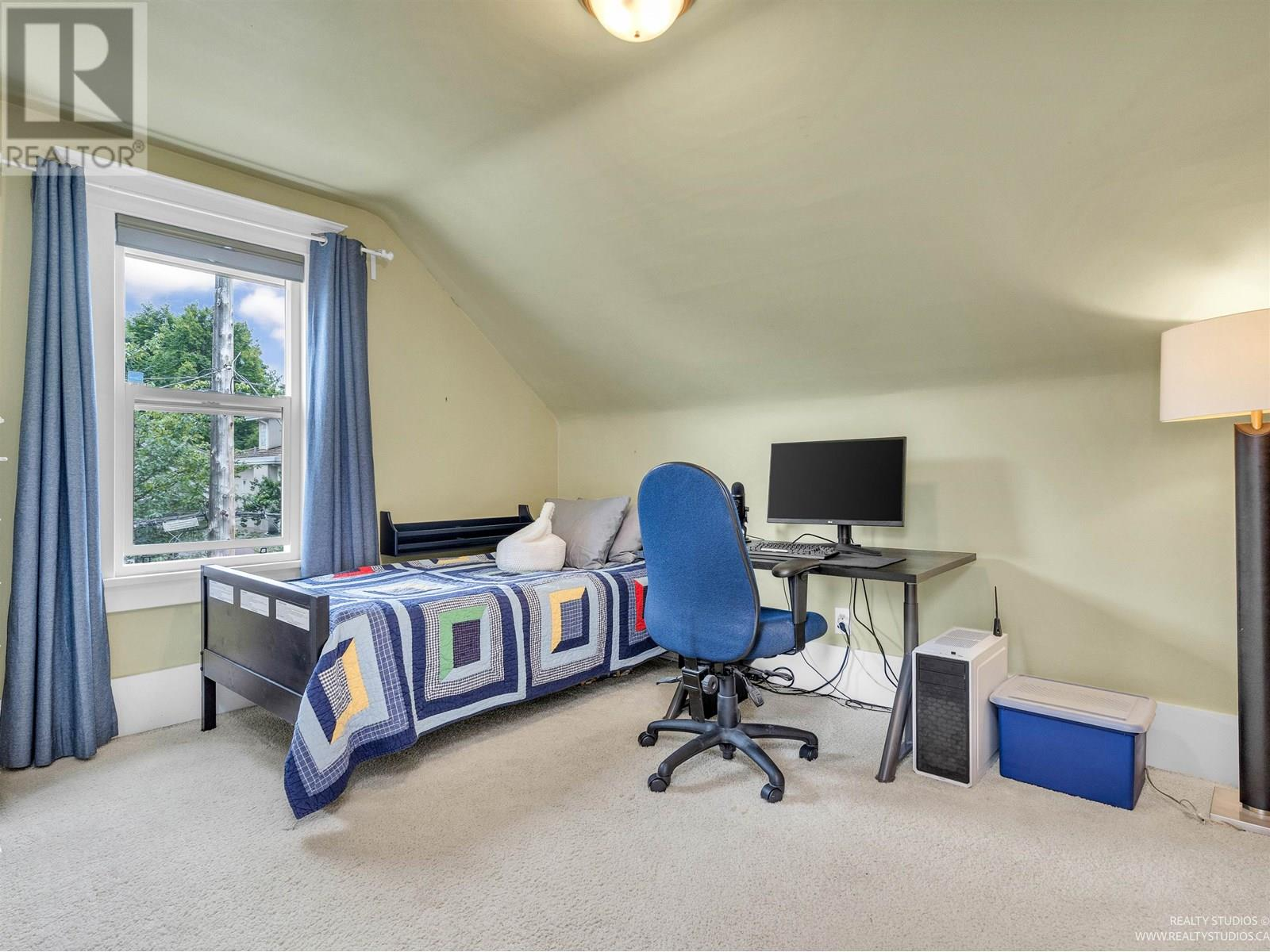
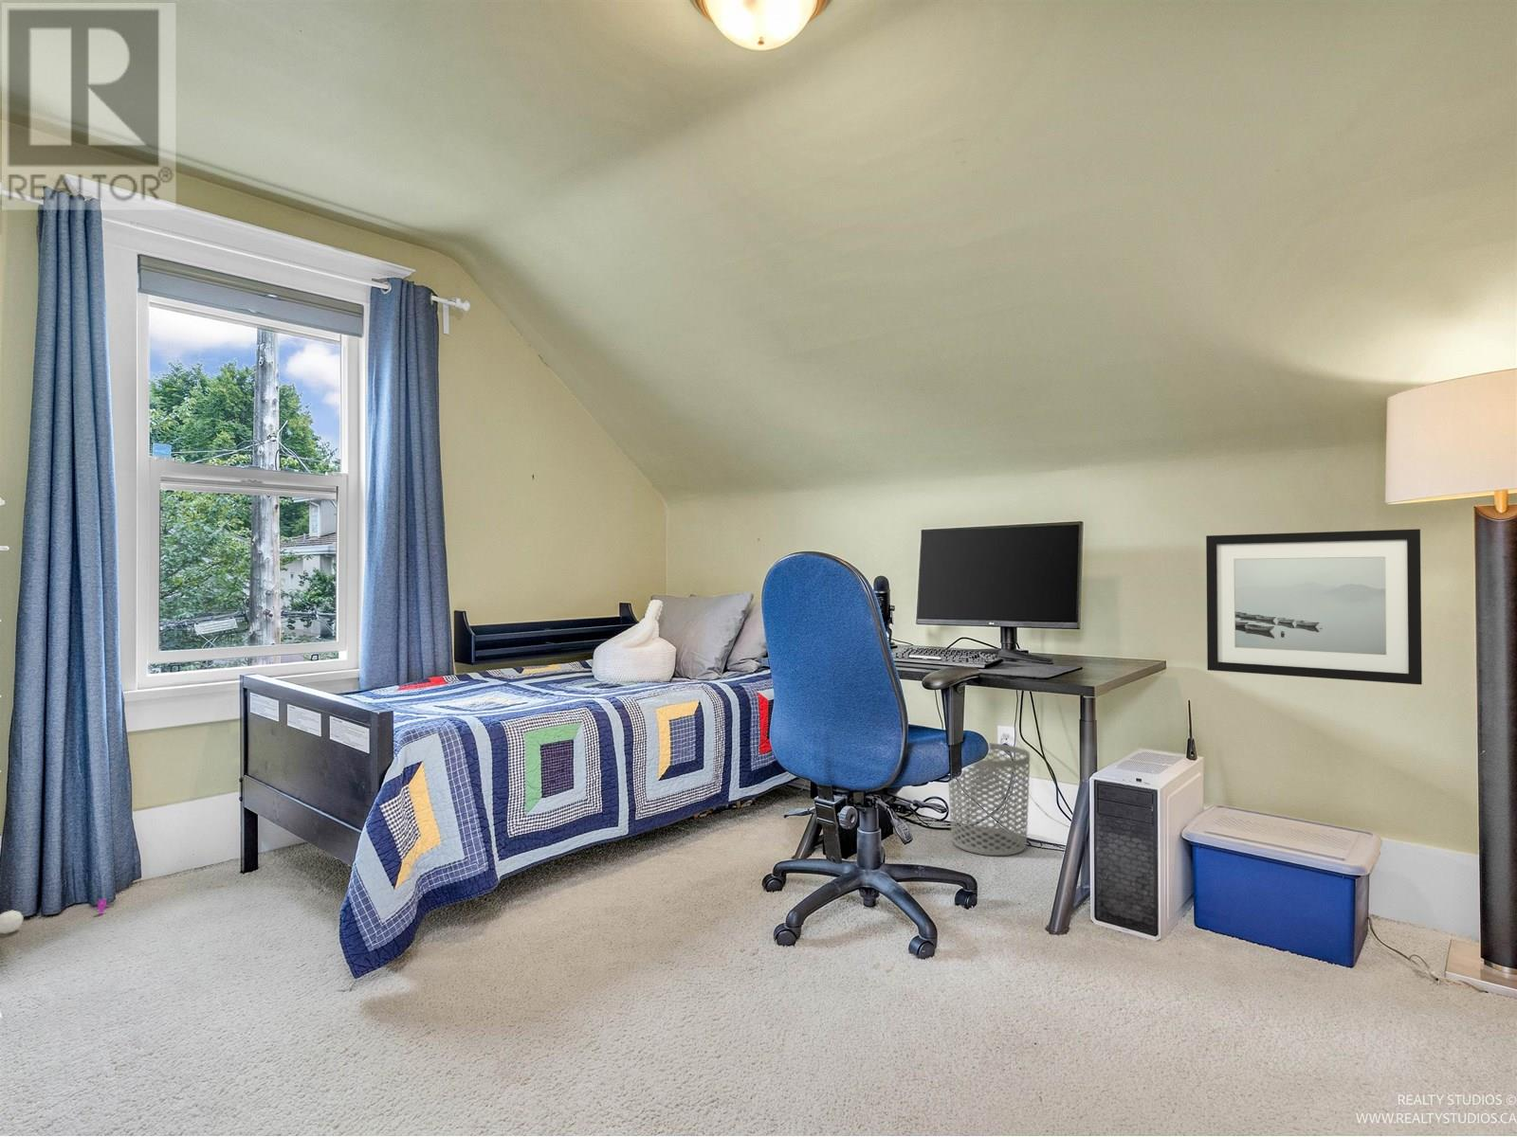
+ wall art (1307, 604)
+ plush toy (23, 917)
+ waste bin (988, 797)
